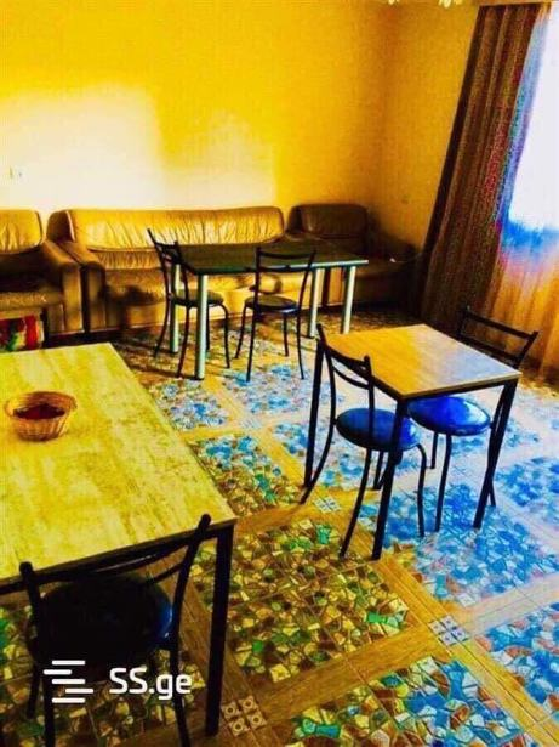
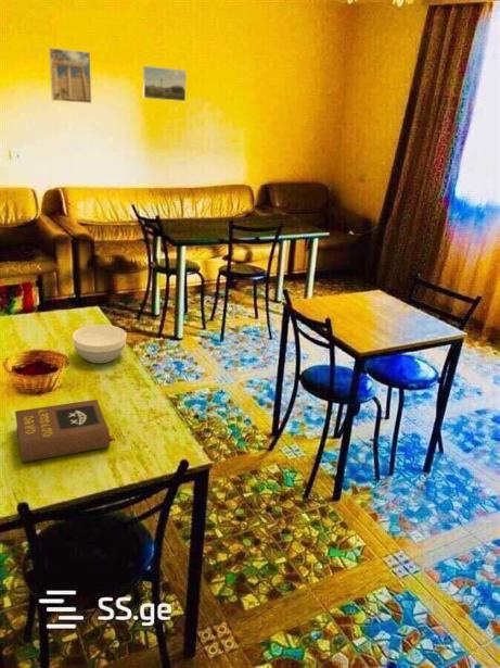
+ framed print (70, 76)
+ bowl (100, 345)
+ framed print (164, 84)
+ book (65, 429)
